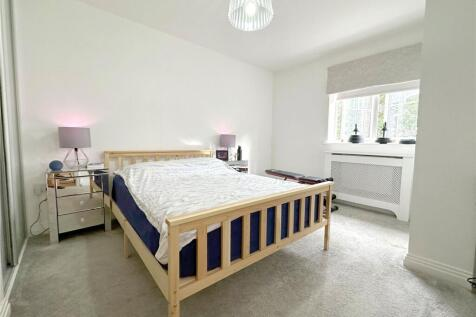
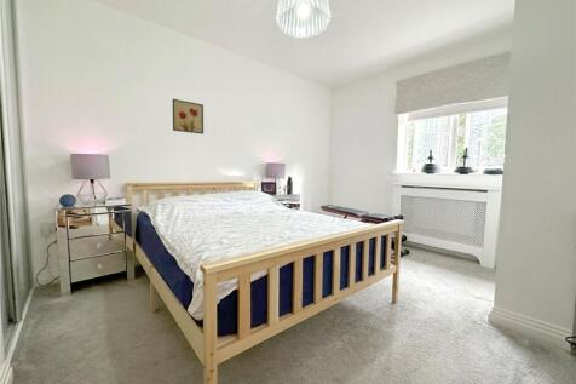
+ wall art (188, 116)
